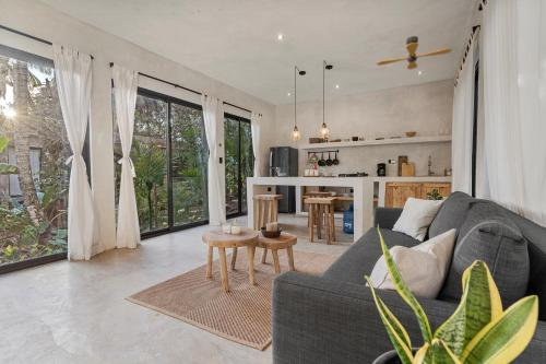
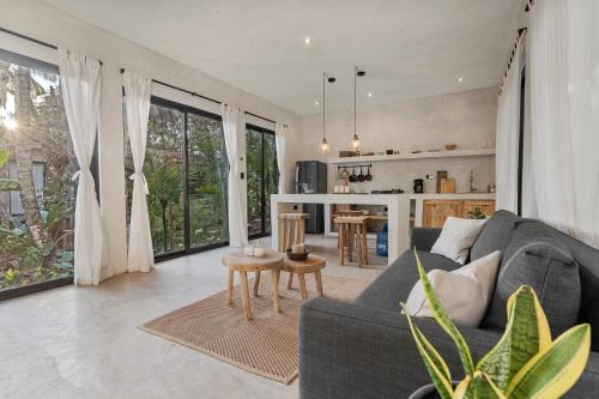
- ceiling fan (412, 49)
